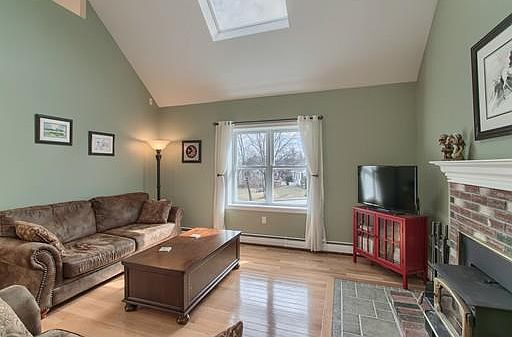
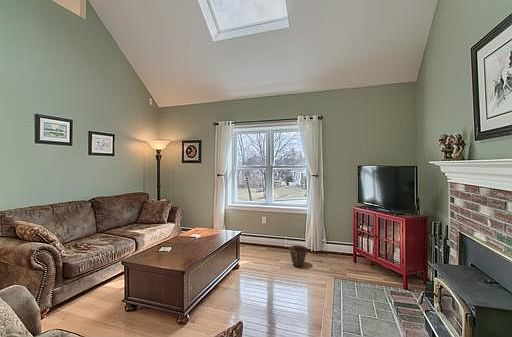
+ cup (298, 256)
